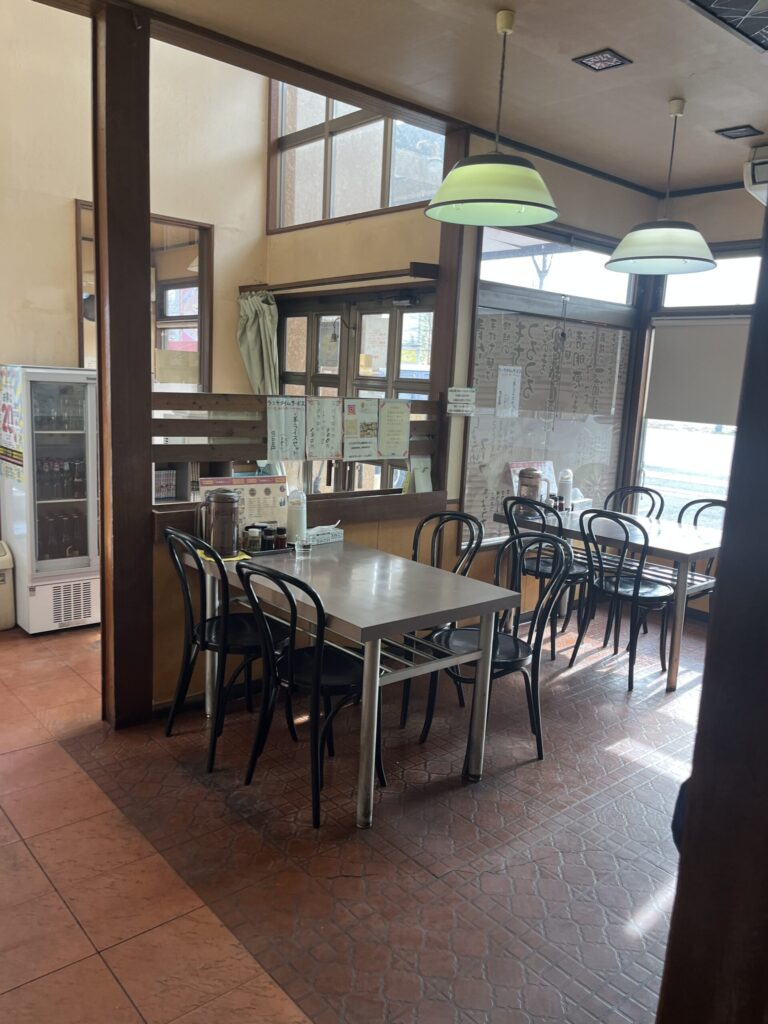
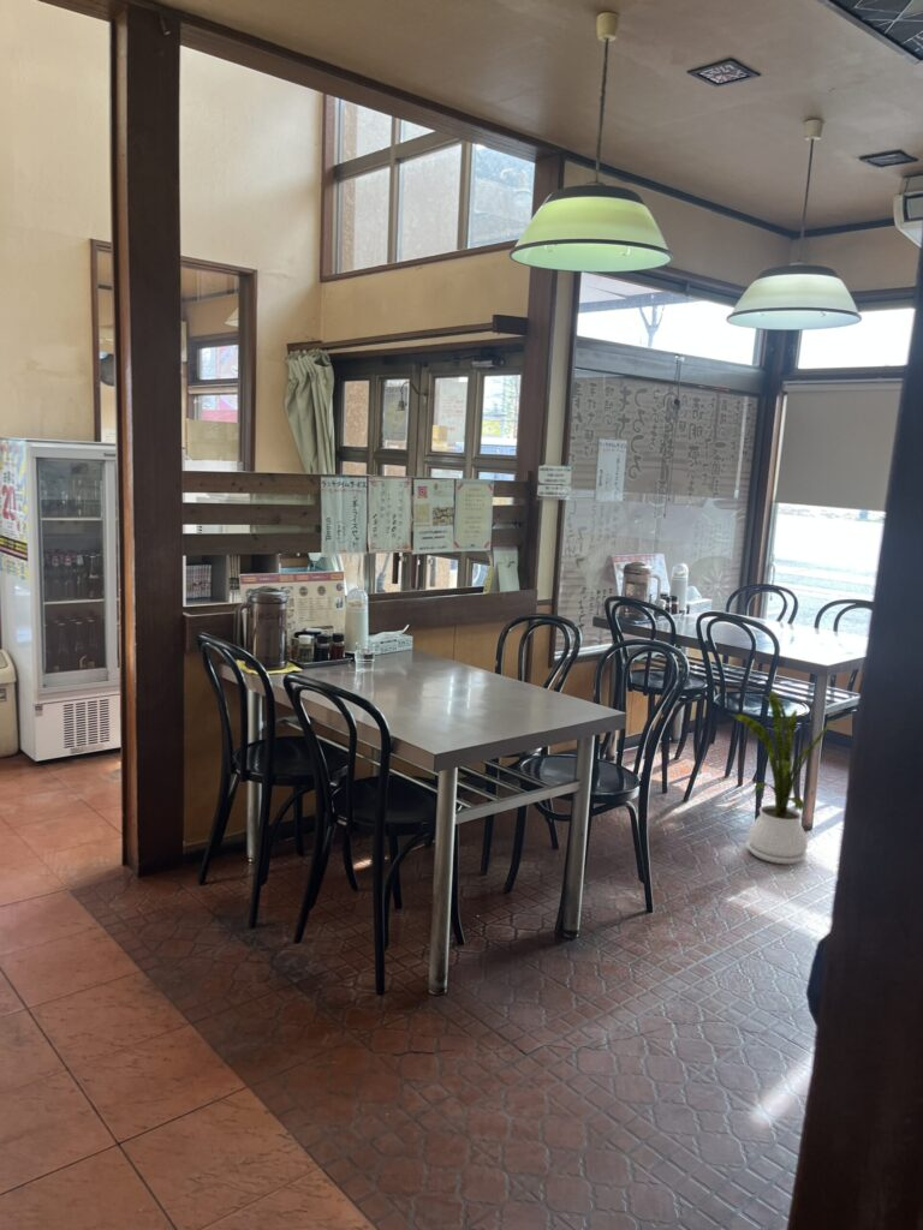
+ house plant (780, 770)
